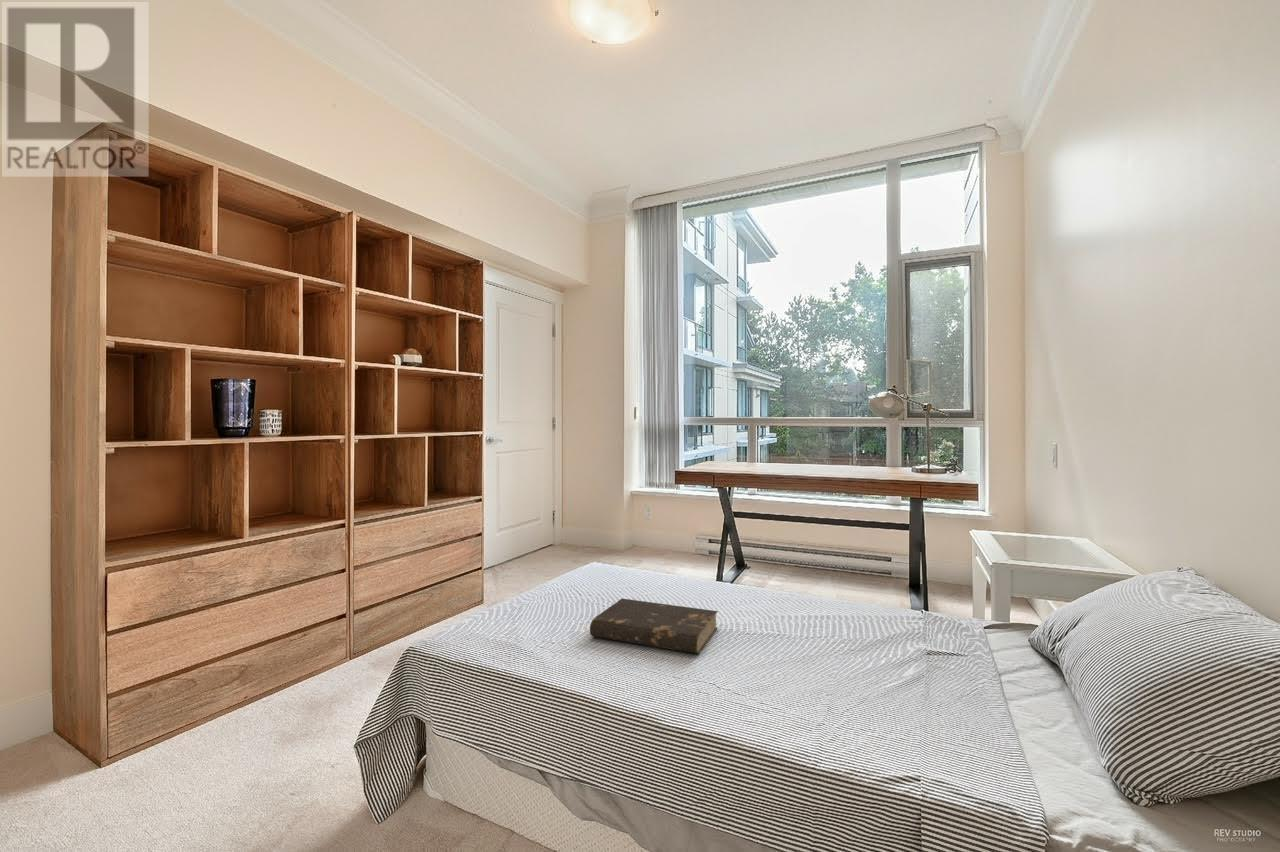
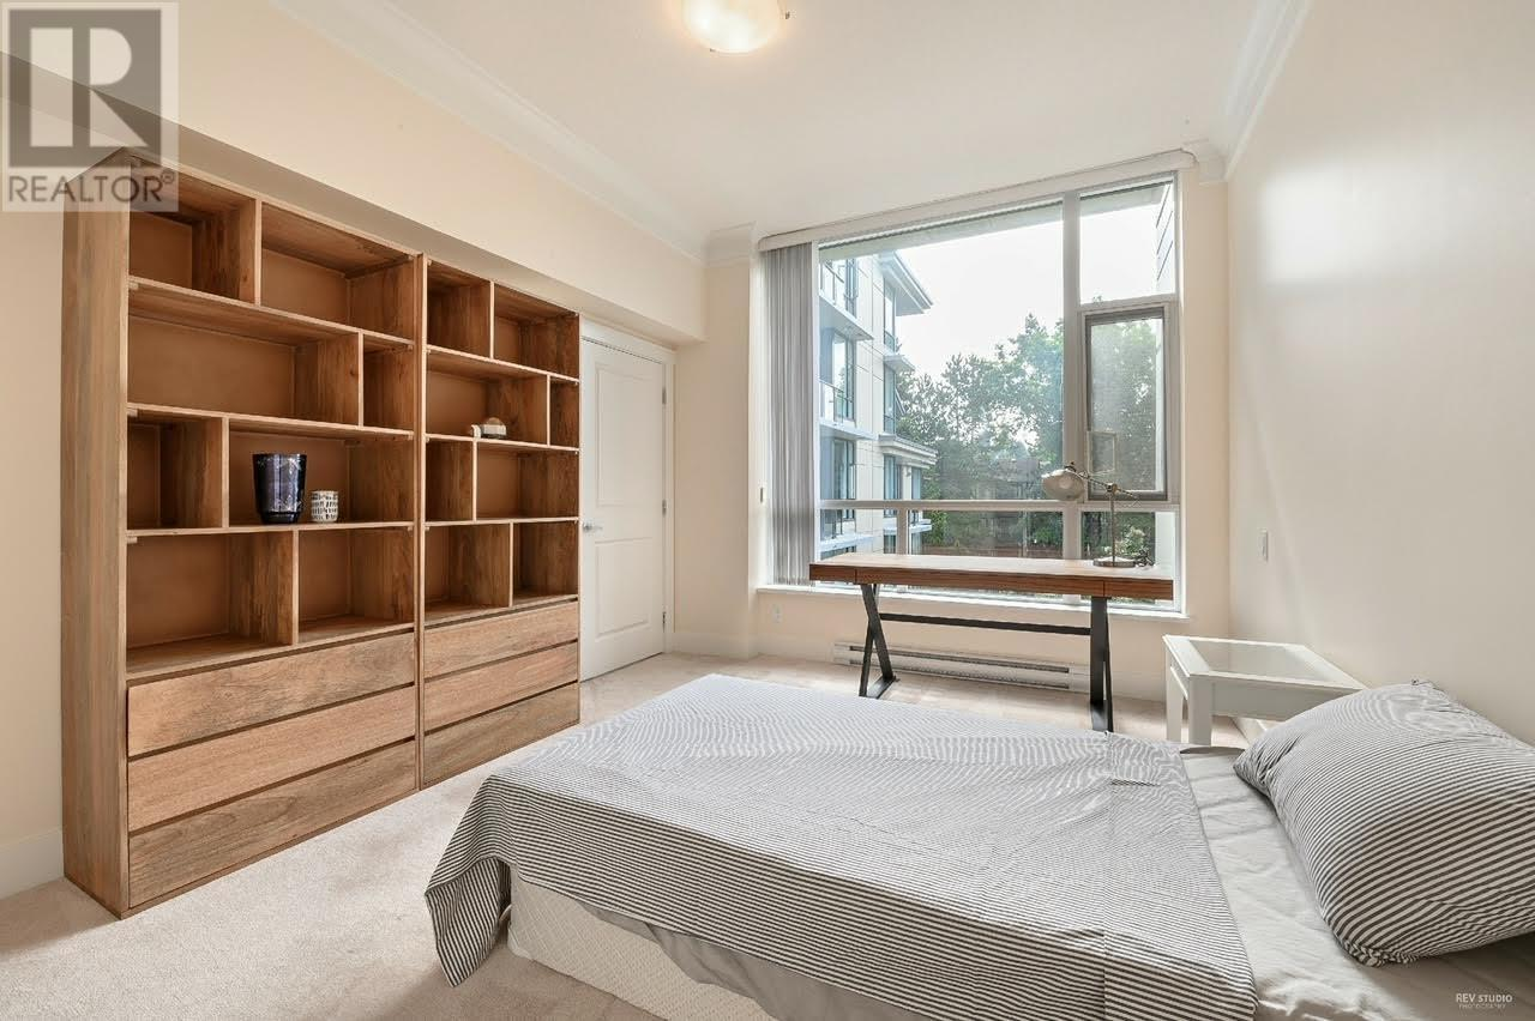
- book (655, 624)
